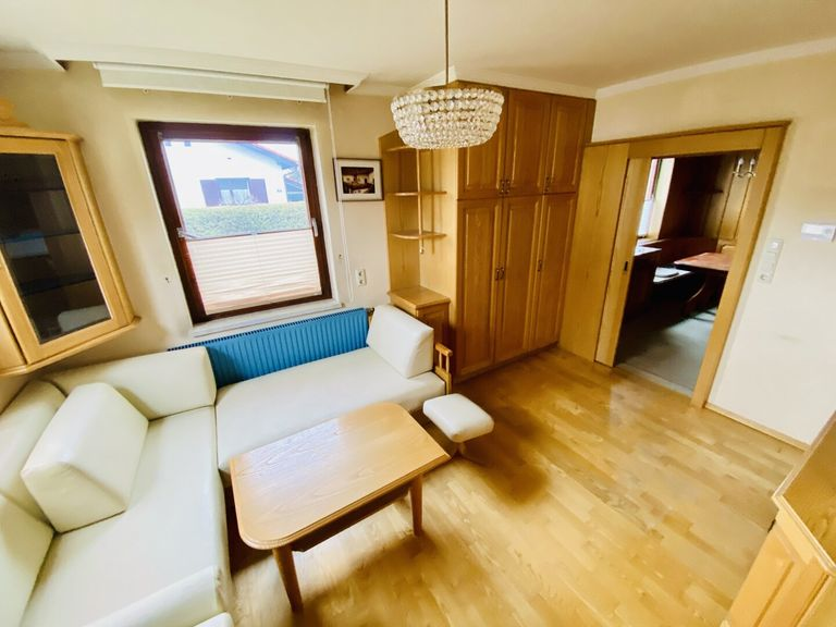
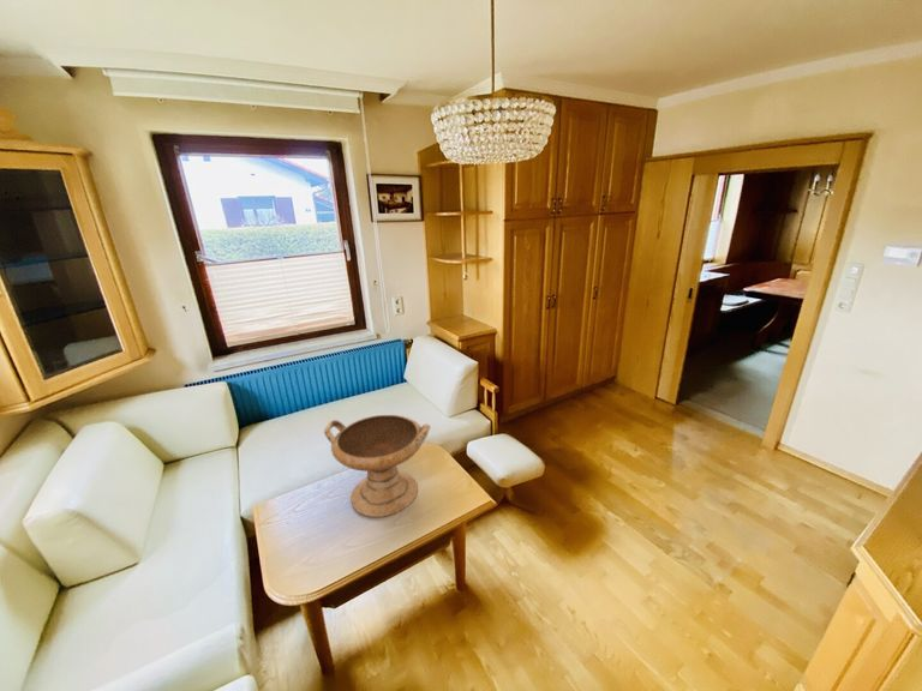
+ decorative bowl (381, 459)
